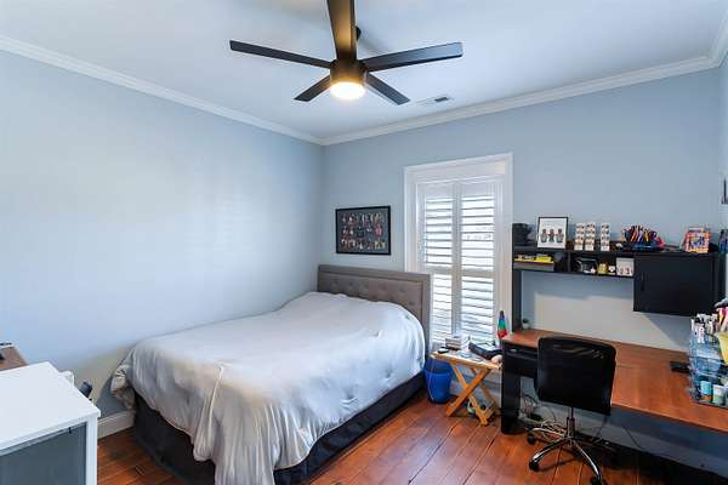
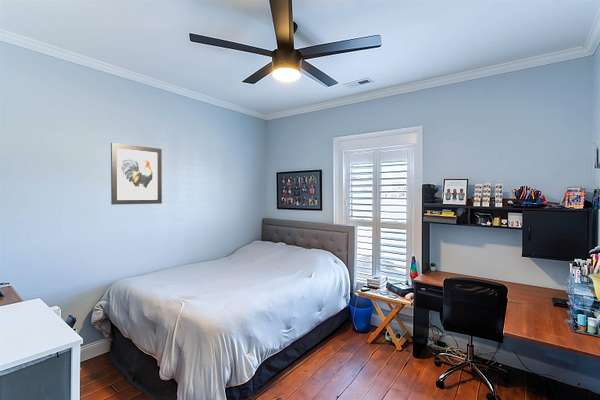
+ wall art (137, 175)
